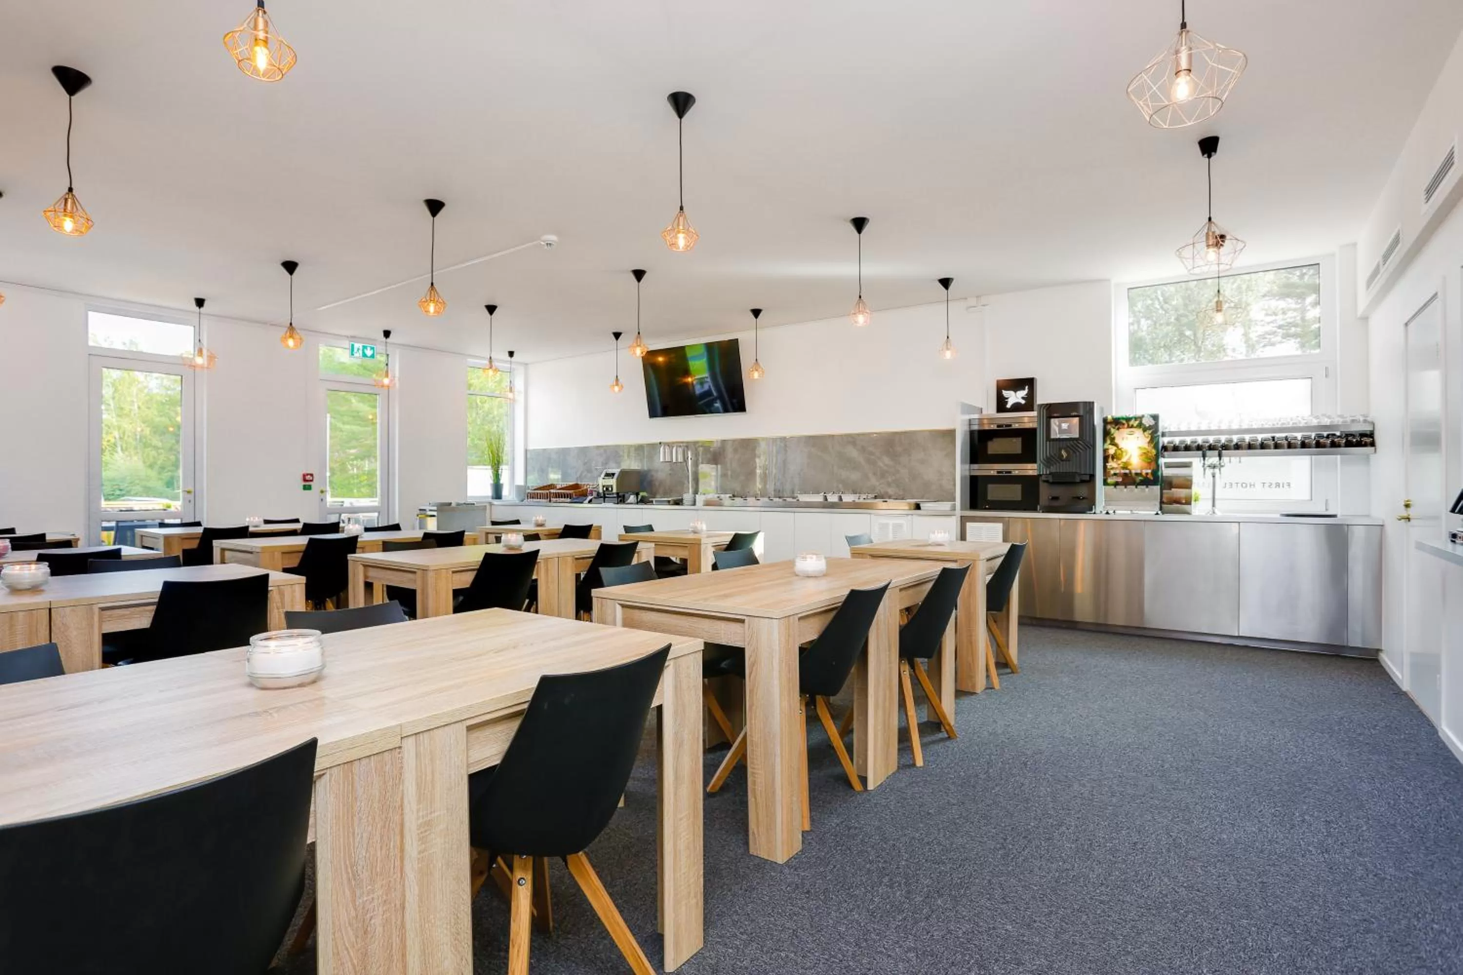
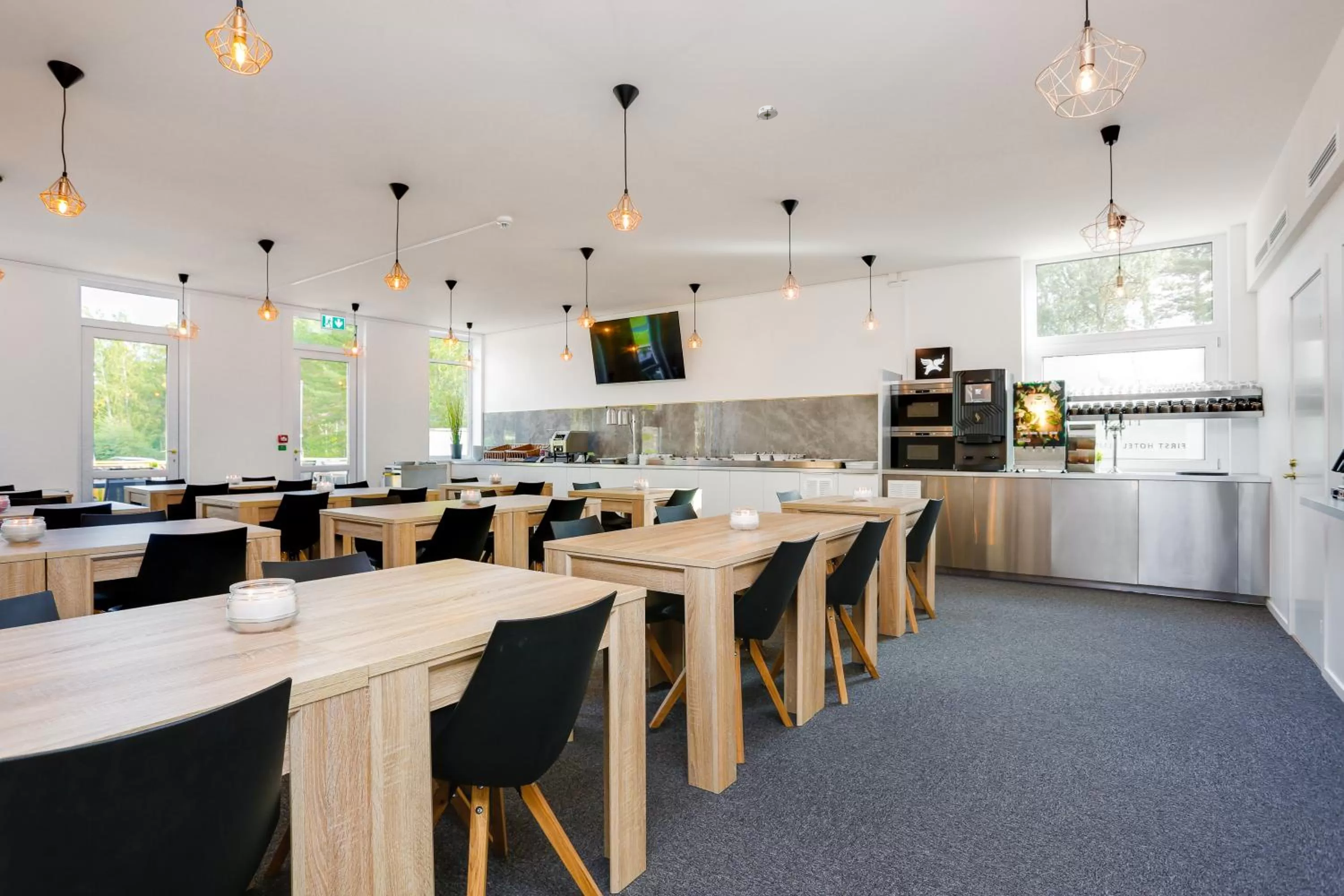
+ smoke detector (767, 112)
